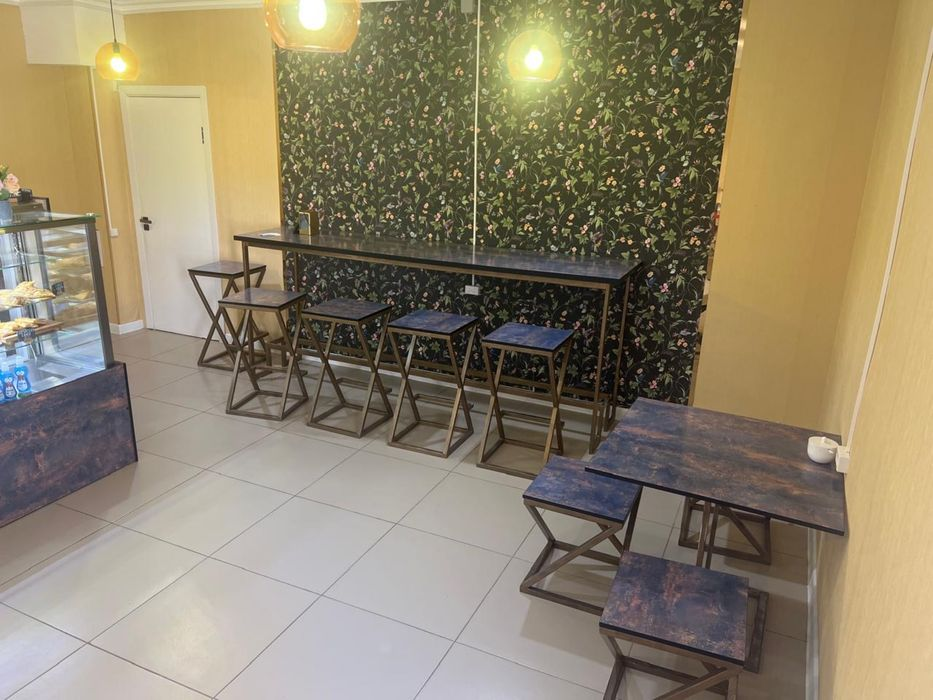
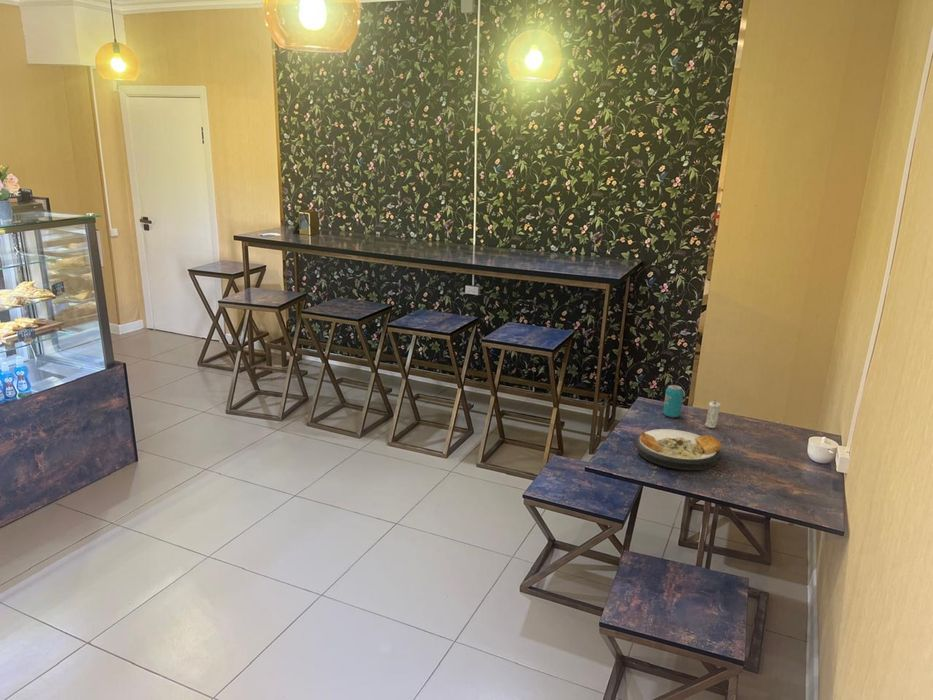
+ candle (713, 412)
+ plate (677, 445)
+ beverage can (673, 401)
